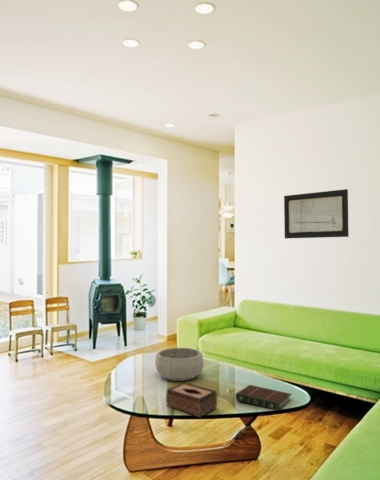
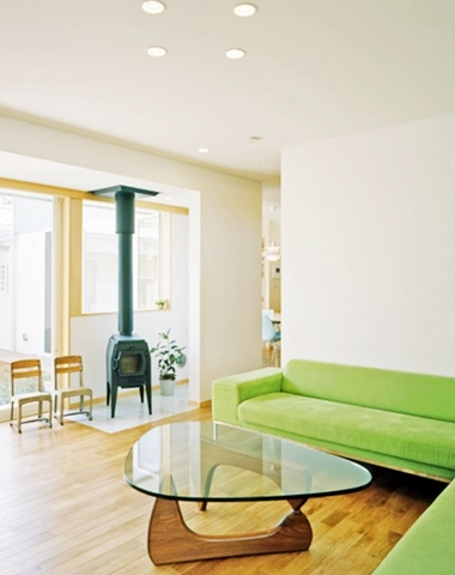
- tissue box (191, 398)
- decorative bowl (179, 364)
- wall art (314, 215)
- book (263, 397)
